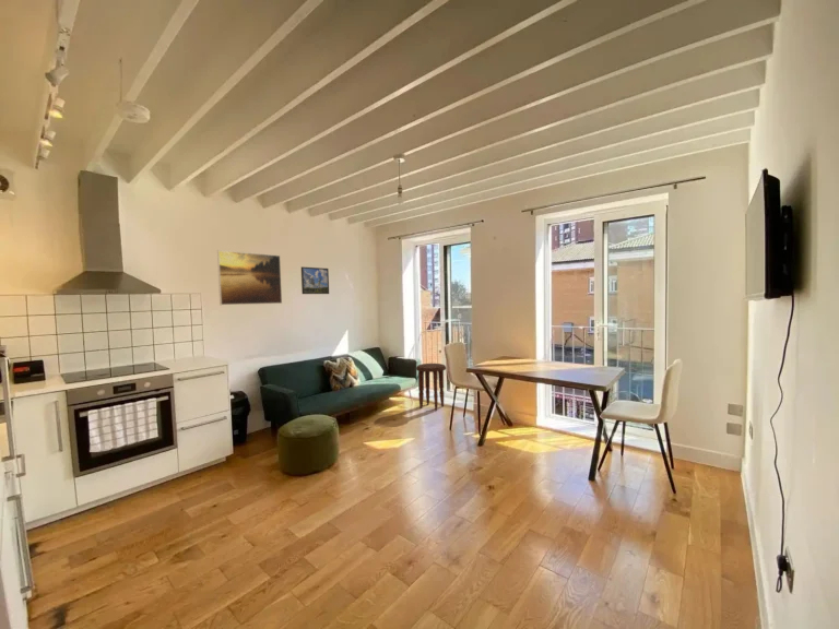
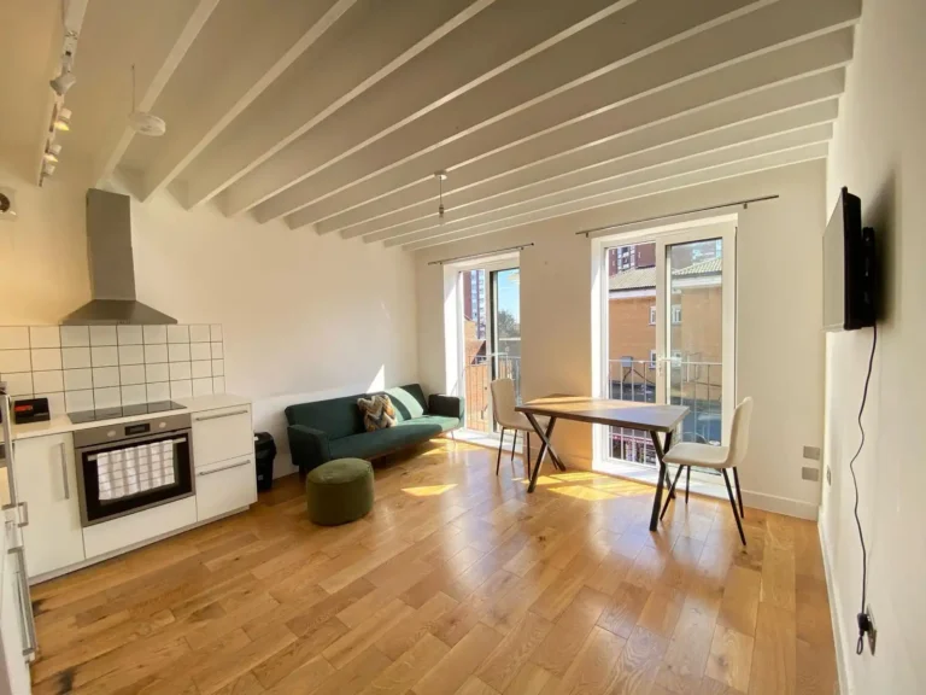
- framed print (315, 281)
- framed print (251, 278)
- side table (434, 385)
